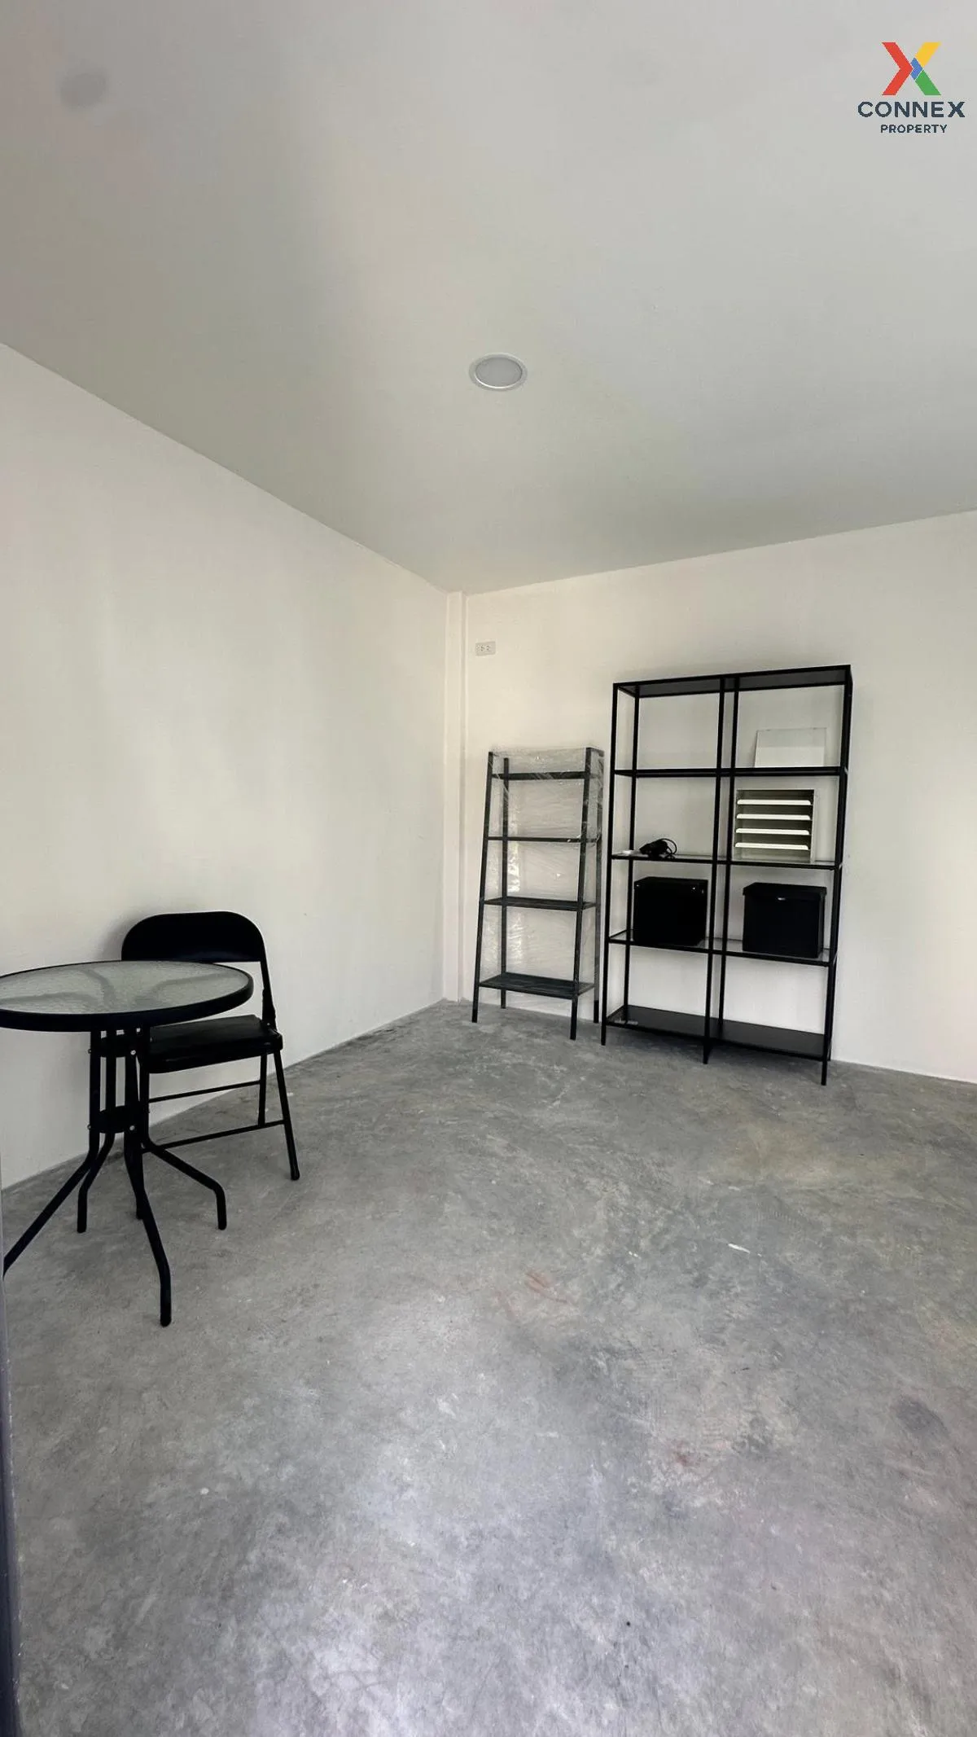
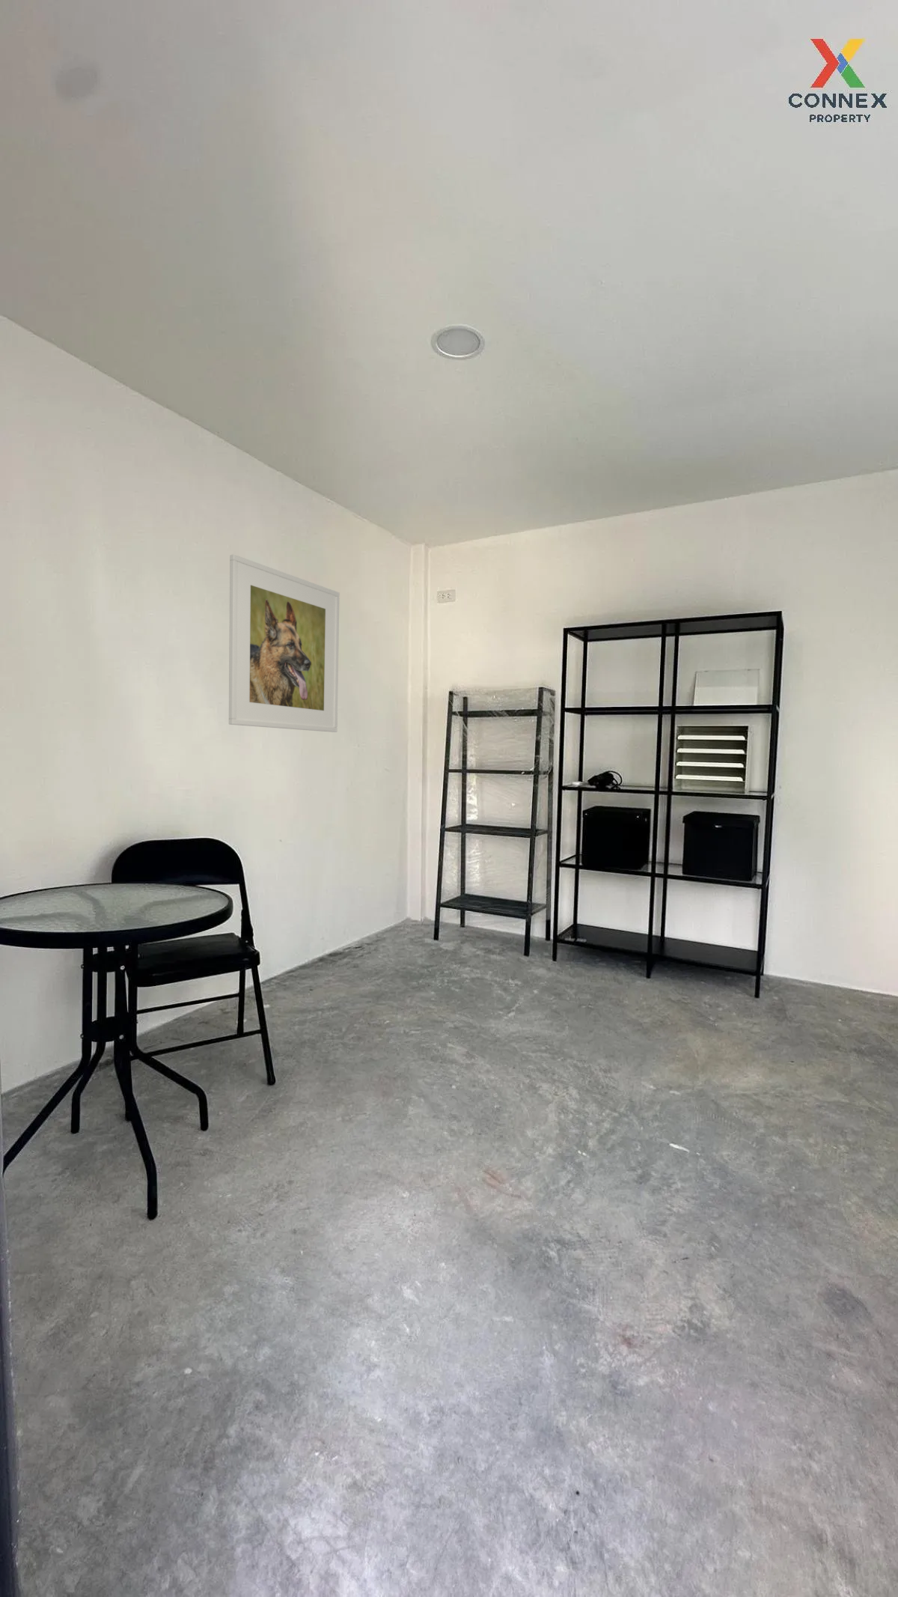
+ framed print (288, 653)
